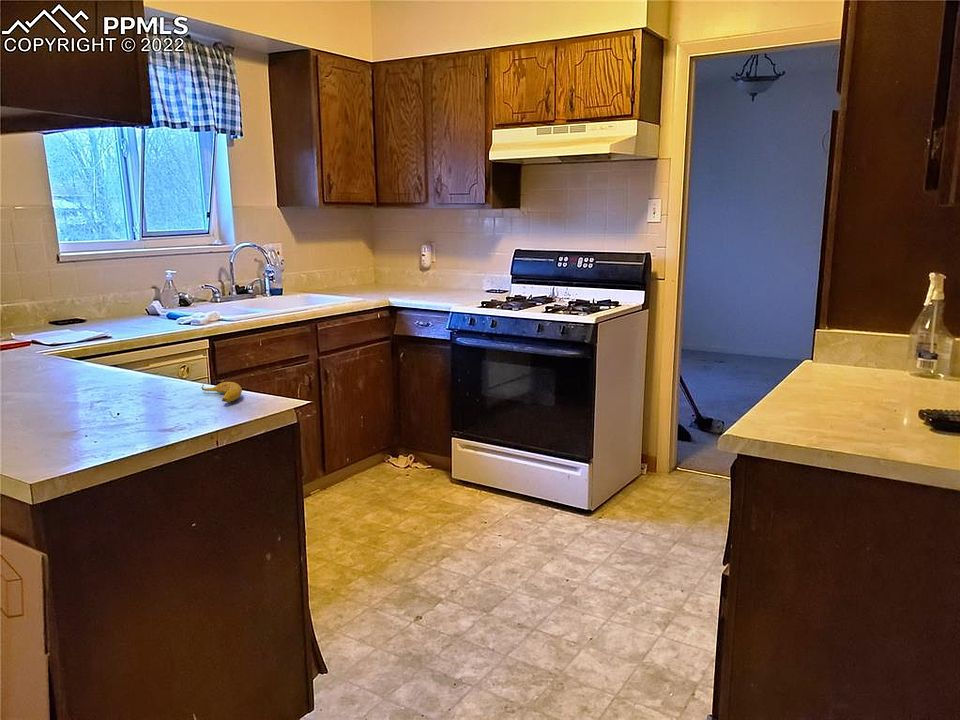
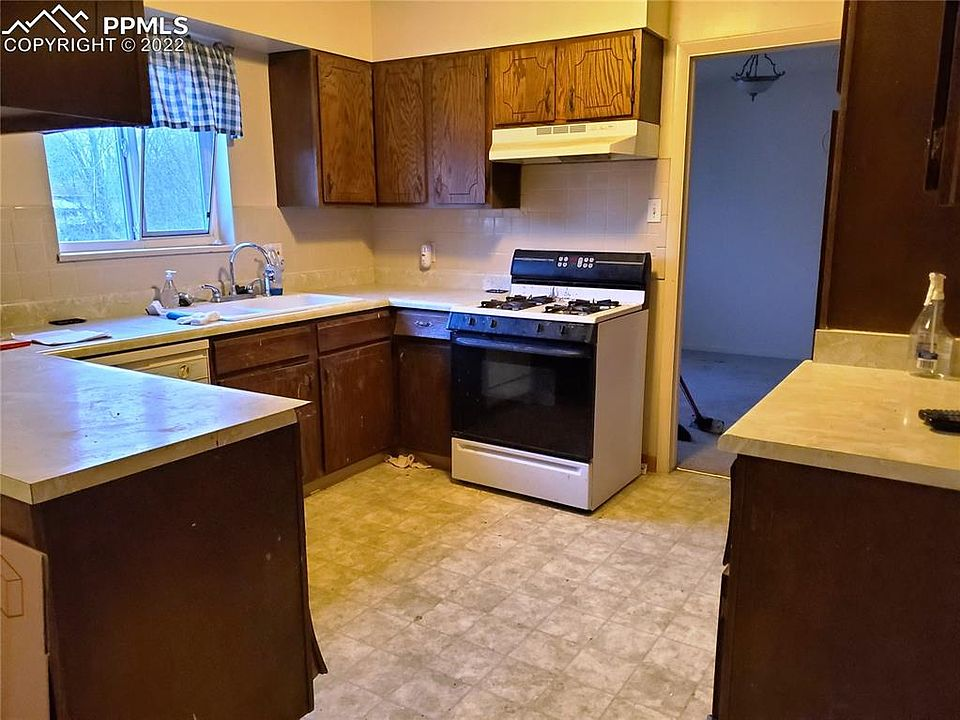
- banana (221, 391)
